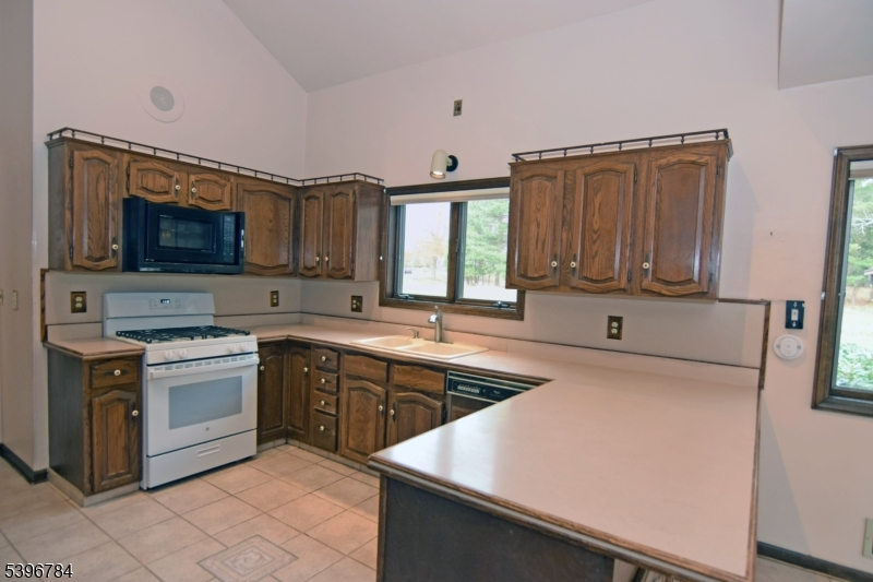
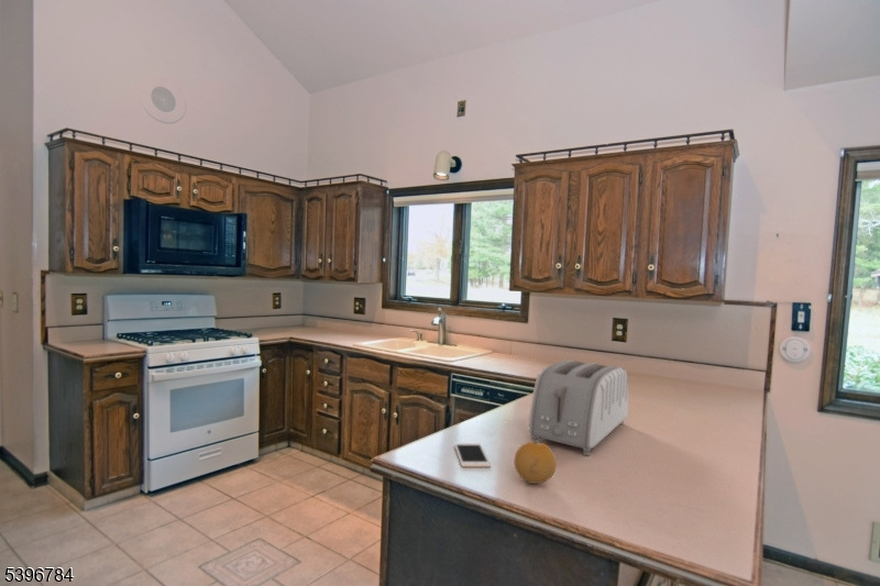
+ cell phone (471, 454)
+ fruit (535, 462)
+ toaster (581, 399)
